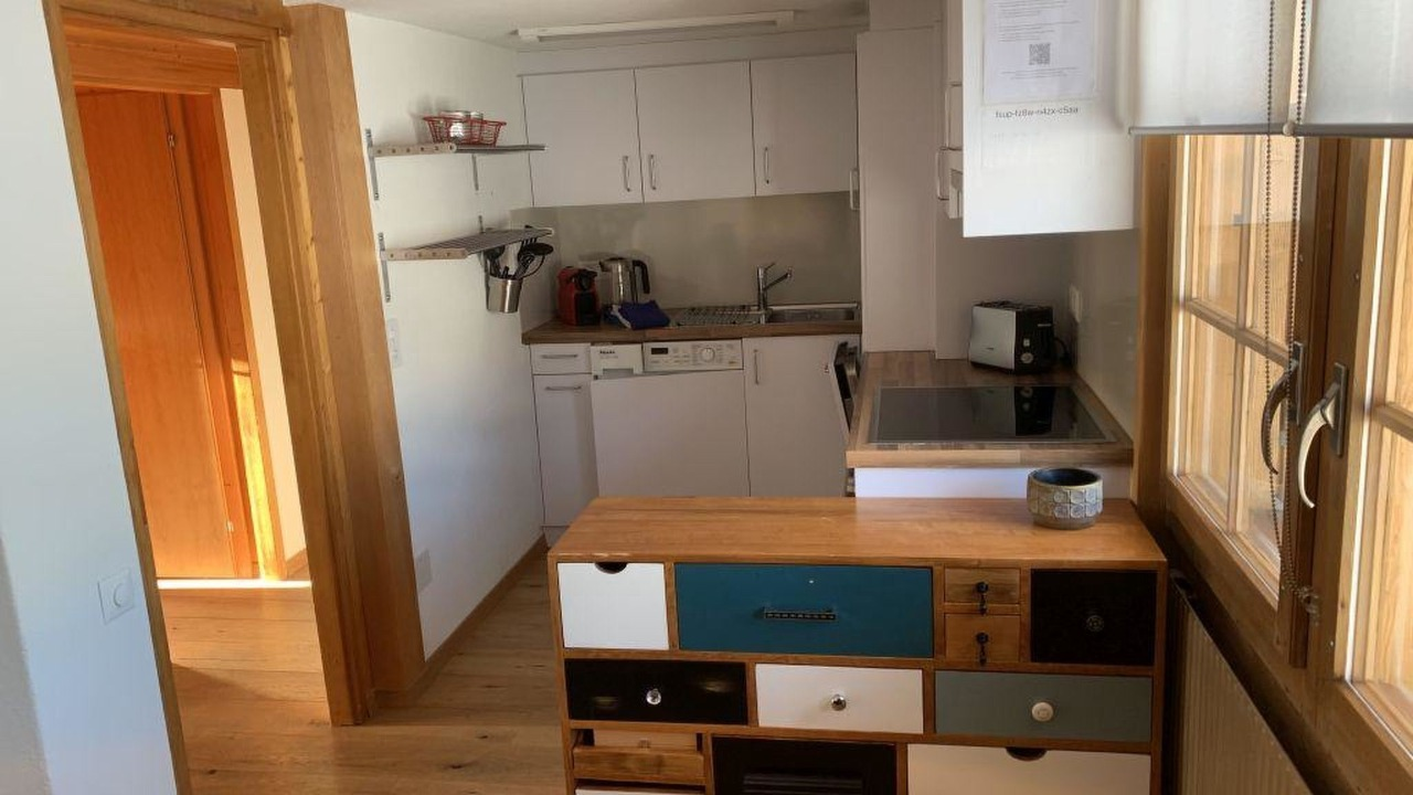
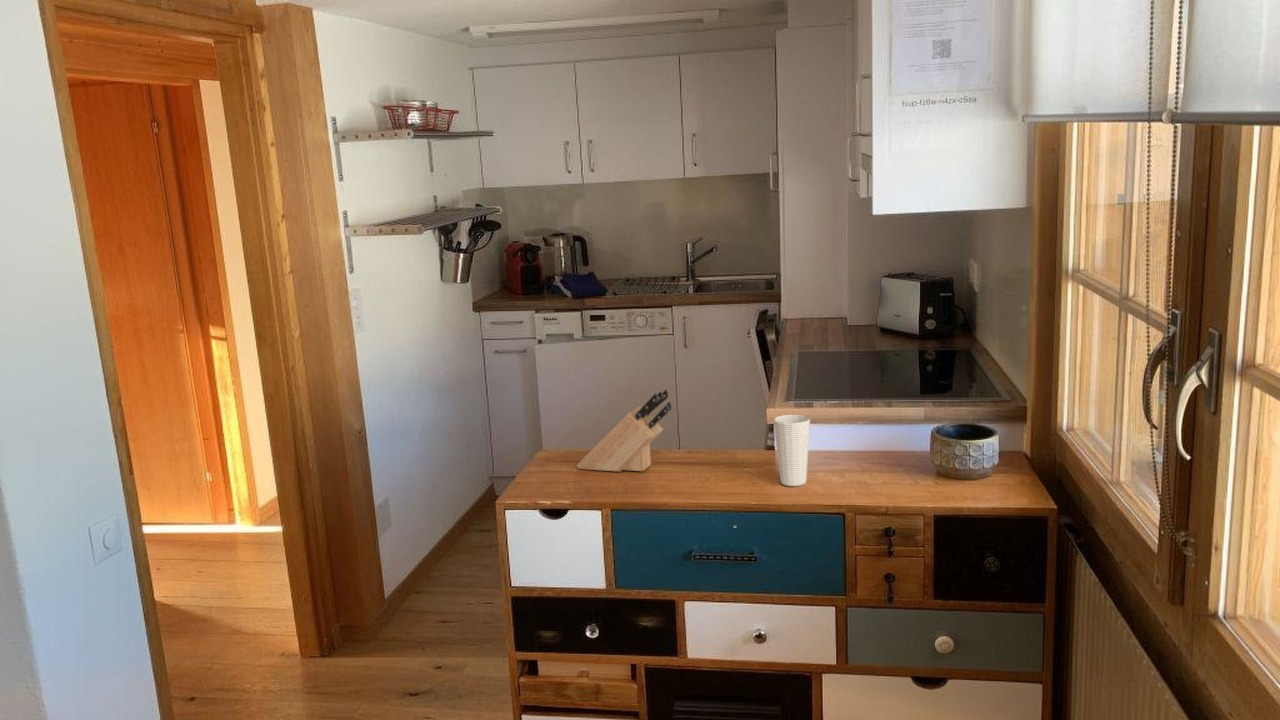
+ cup (792, 450)
+ knife block (625, 428)
